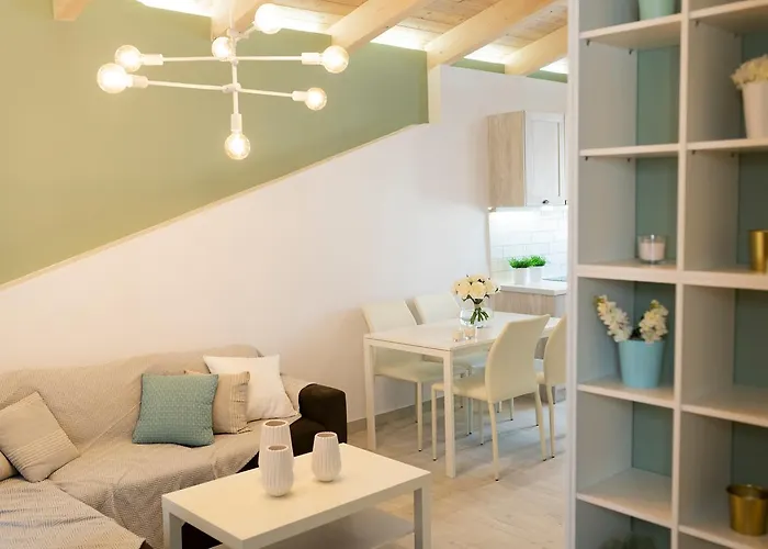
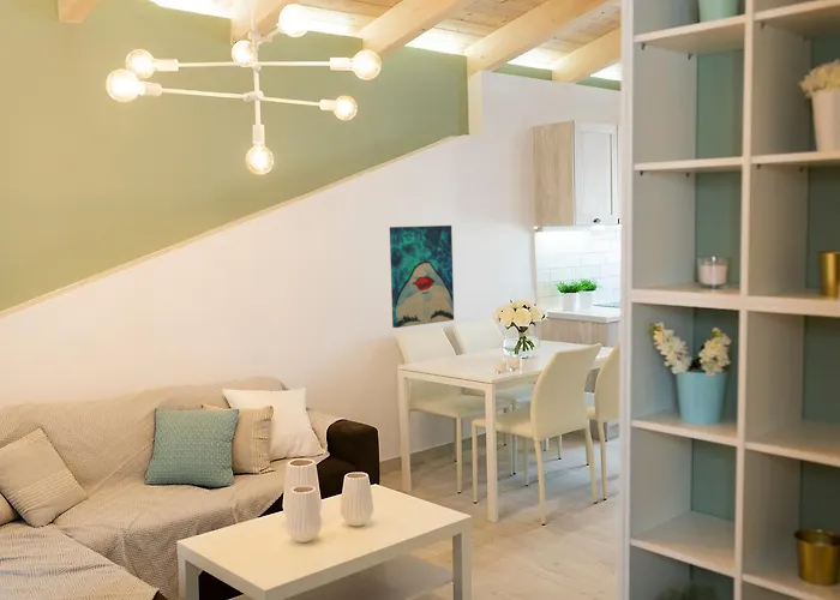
+ wall art (422, 275)
